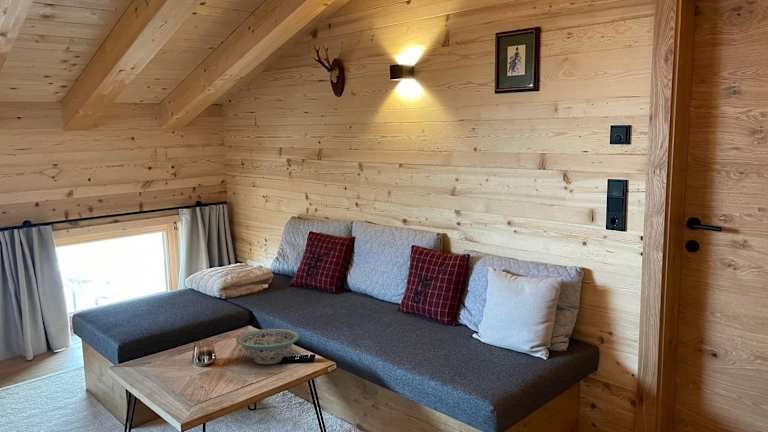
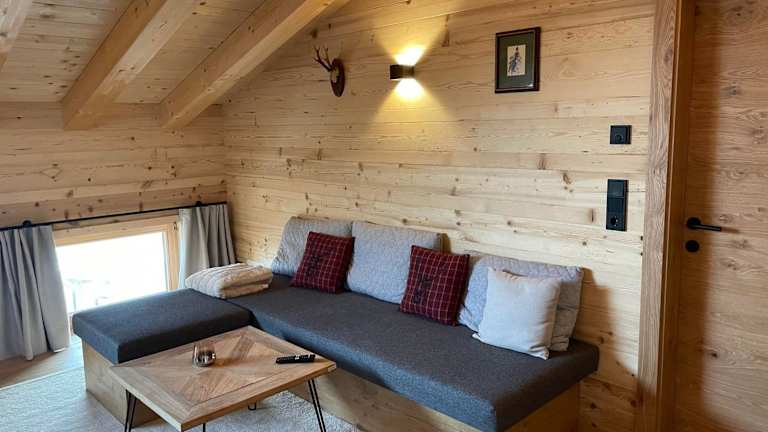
- decorative bowl (268, 348)
